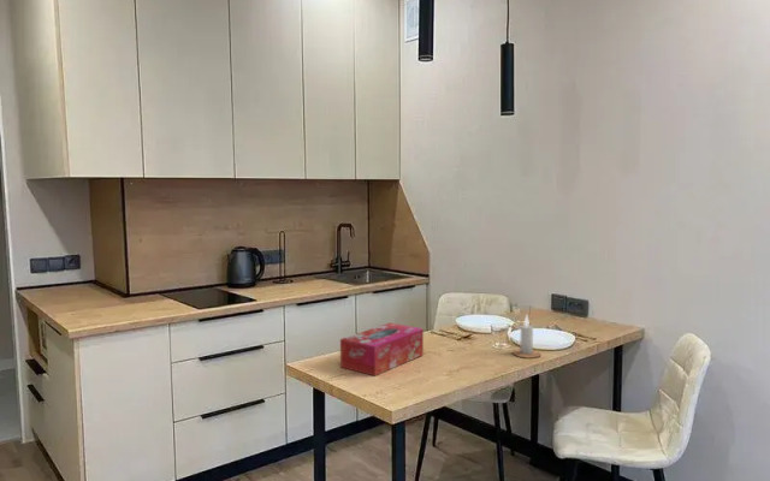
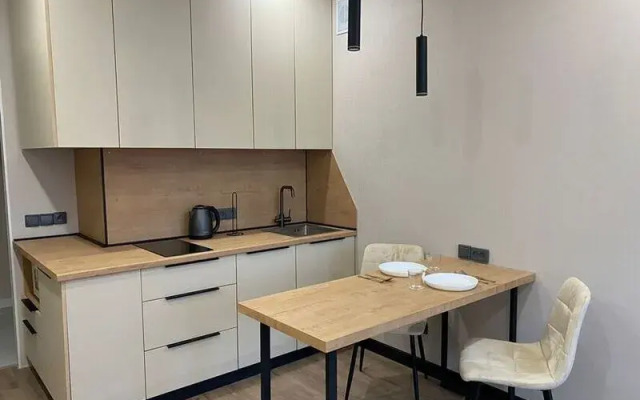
- candle (526, 334)
- tissue box (383, 346)
